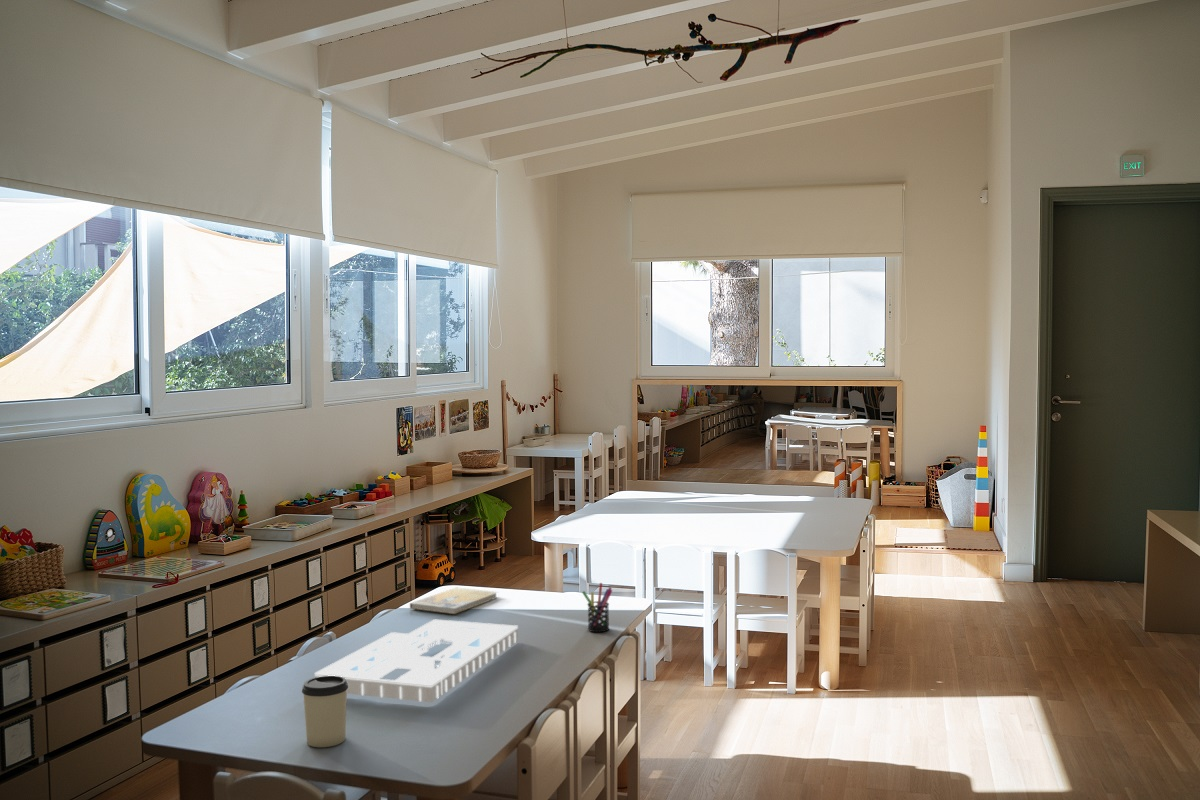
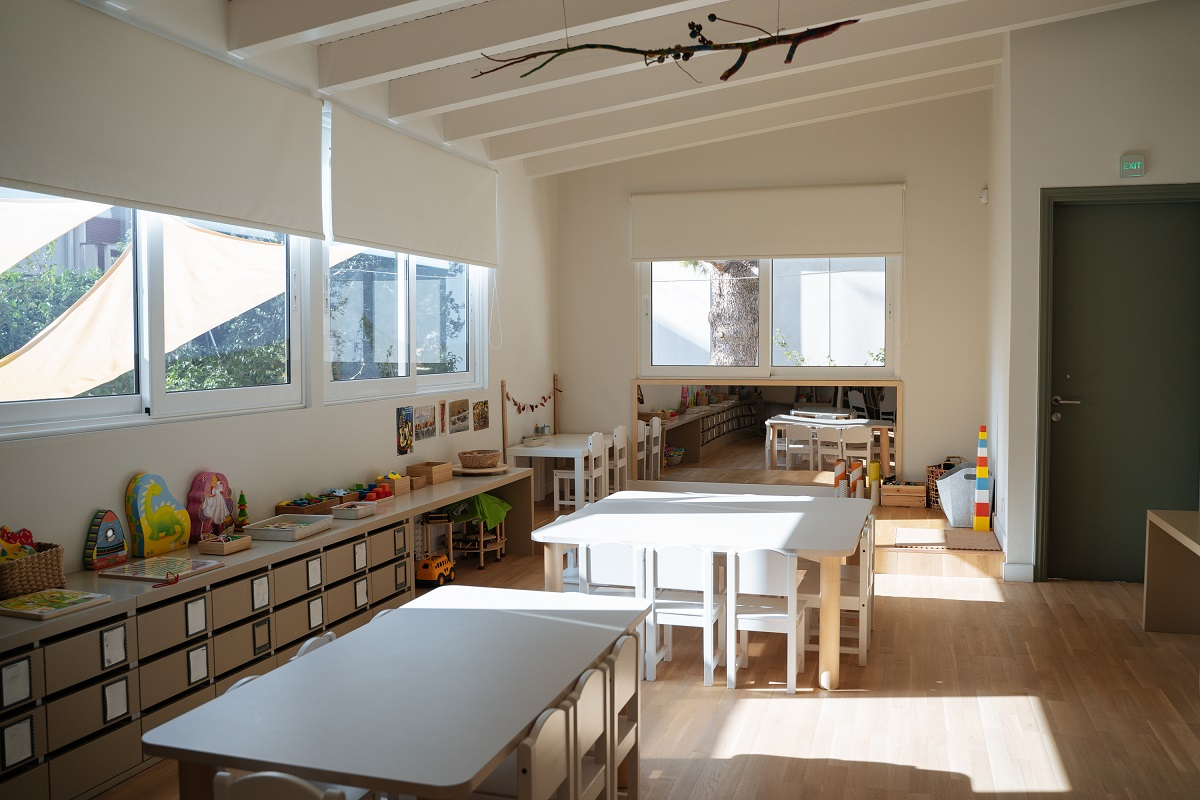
- book (455, 600)
- architectural model (424, 656)
- cup (325, 710)
- pen holder (596, 606)
